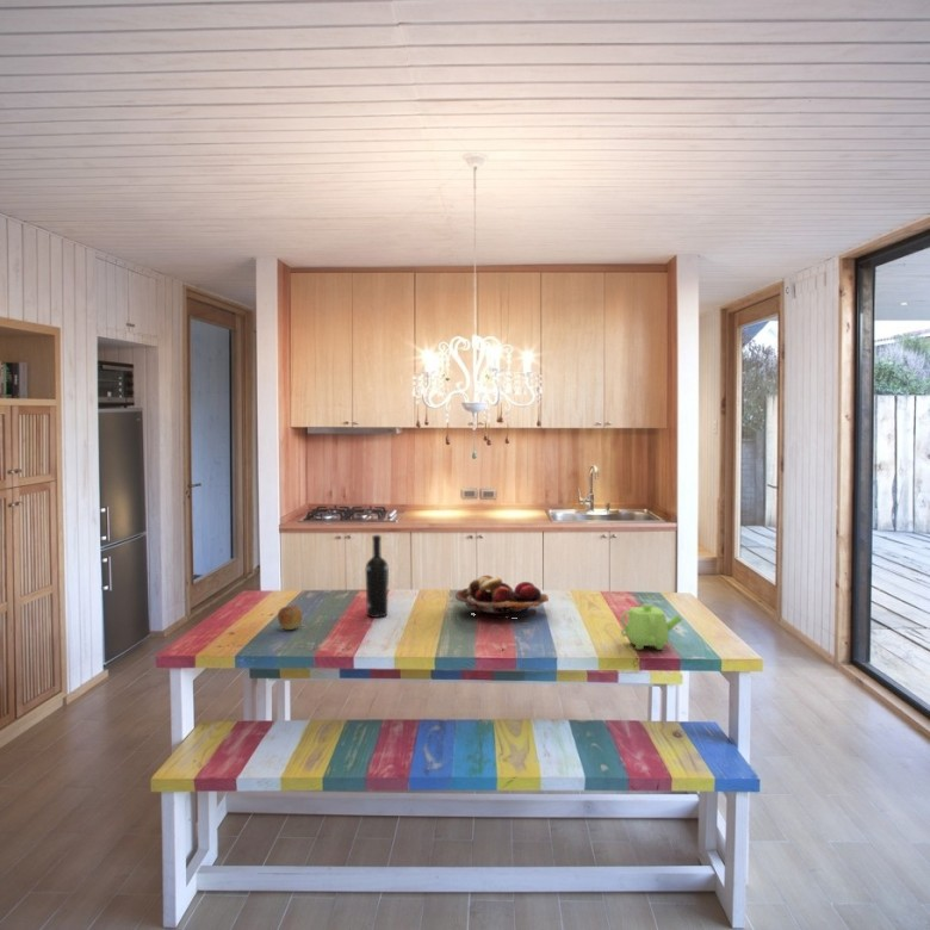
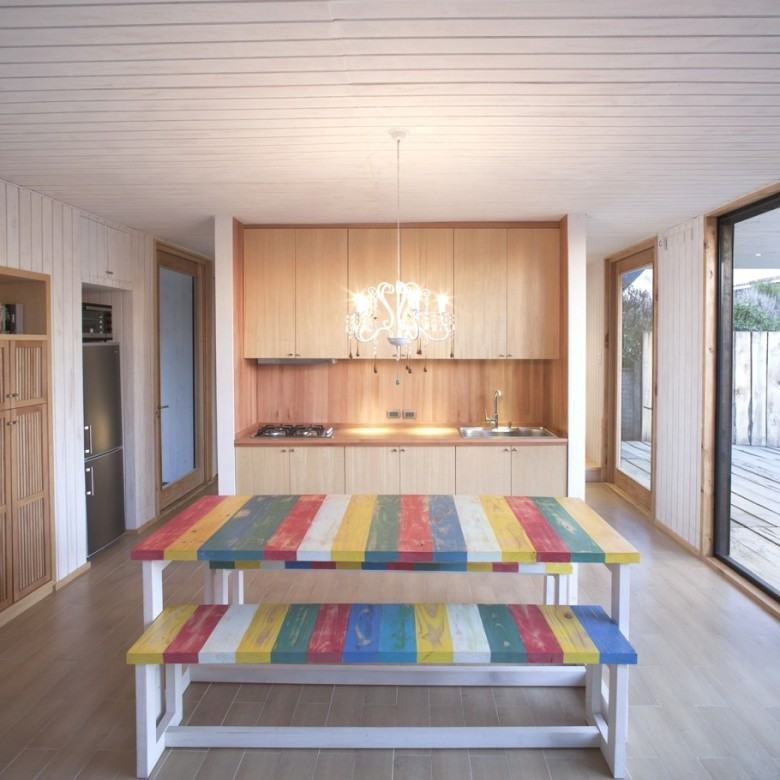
- coffeepot (651, 625)
- fruit basket (500, 594)
- apple (290, 616)
- wine bottle (377, 575)
